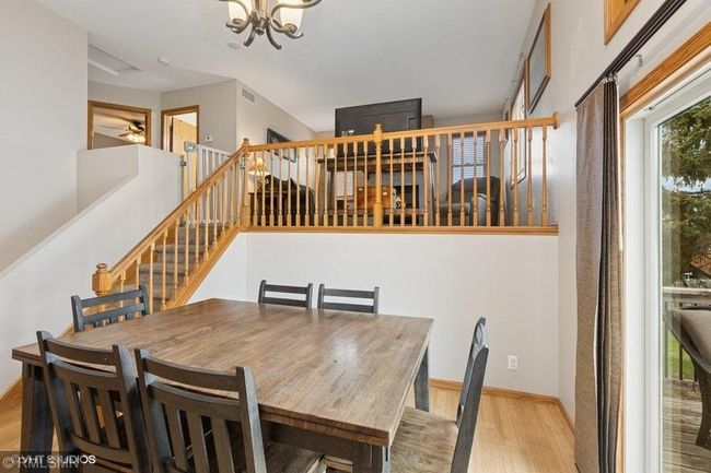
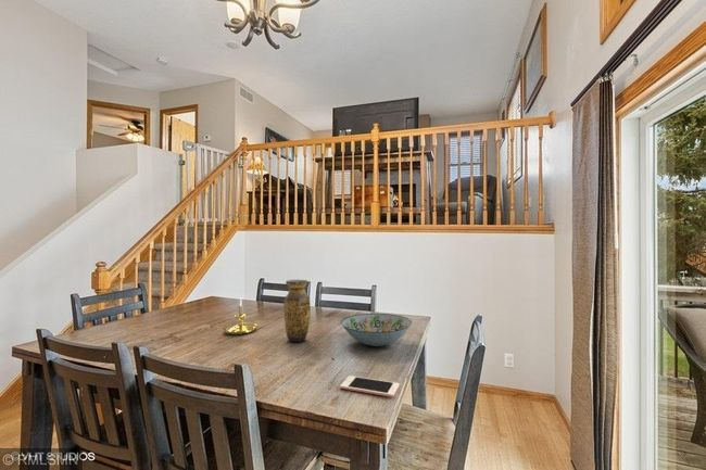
+ cell phone (369, 385)
+ candle holder (238, 314)
+ vase (297, 309)
+ decorative bowl (376, 332)
